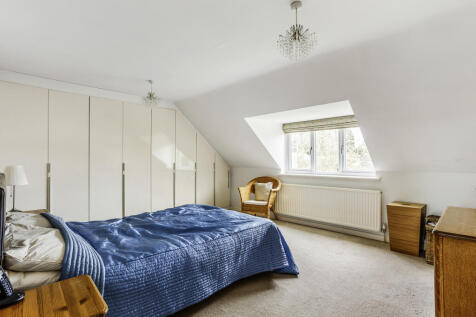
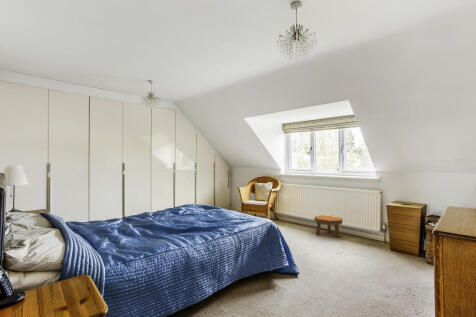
+ footstool (329, 226)
